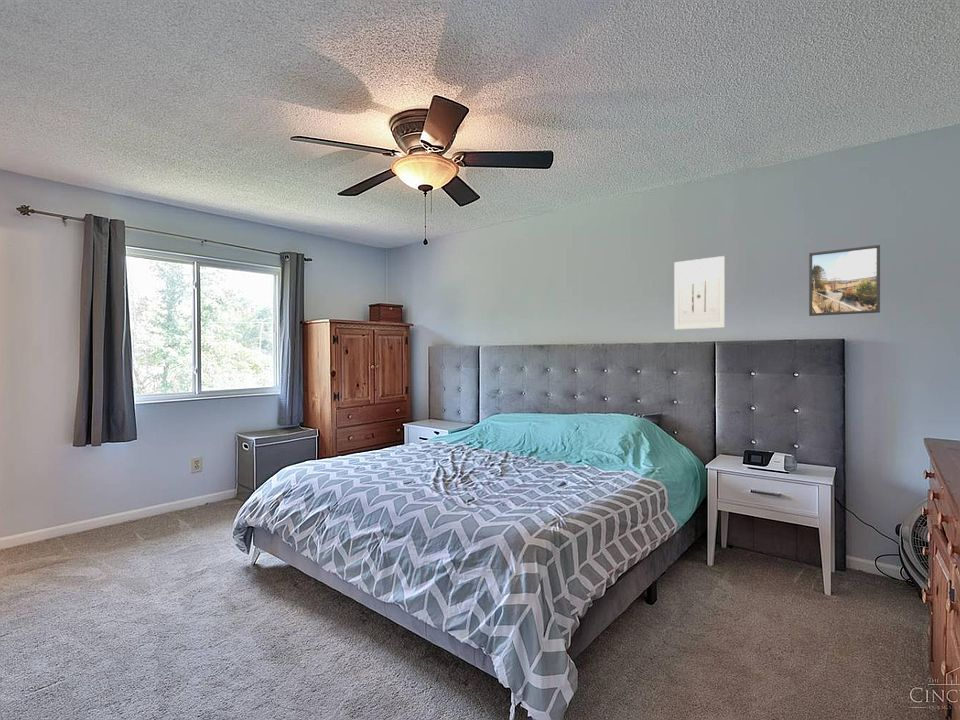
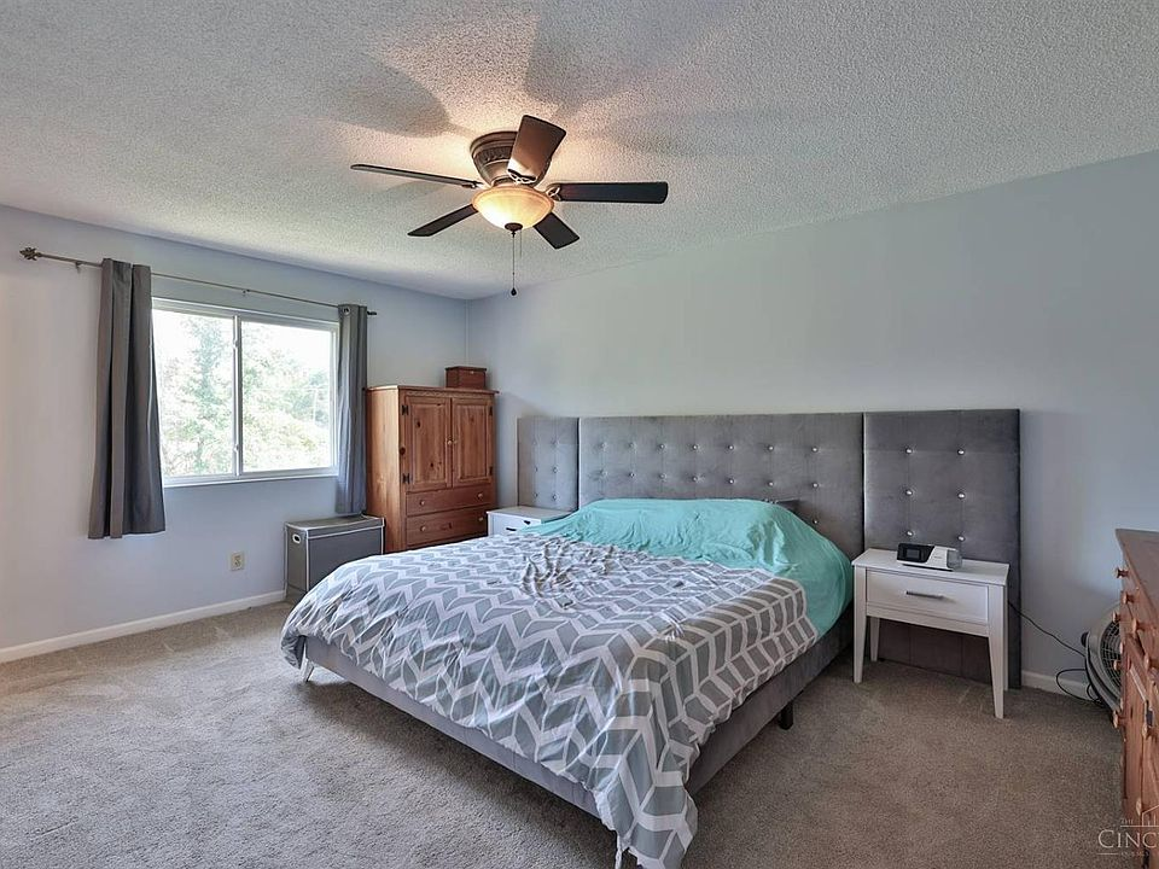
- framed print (843, 281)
- wall art (698, 293)
